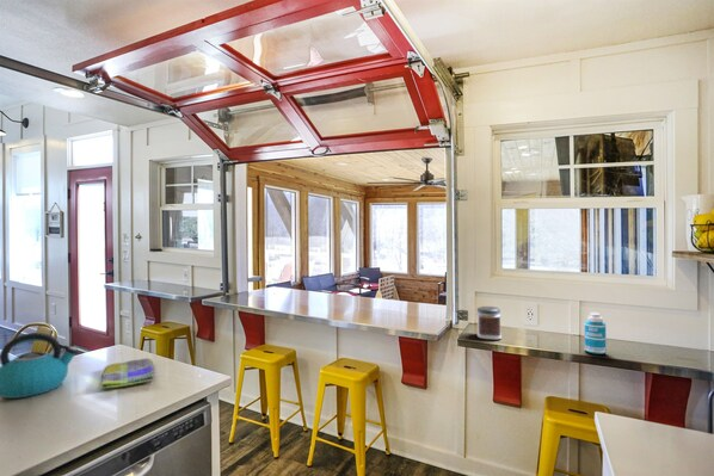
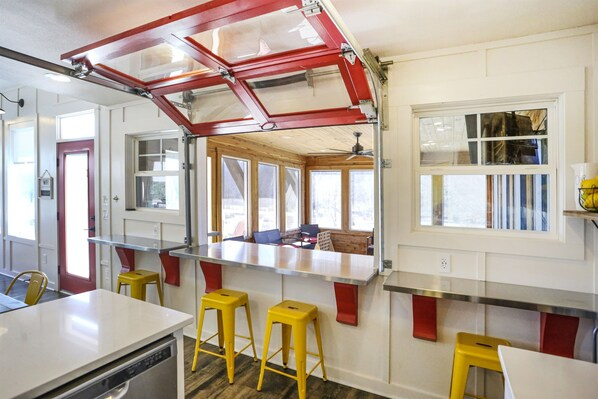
- kettle (37, 360)
- dish towel (128, 372)
- bottle (595, 332)
- jar (488, 322)
